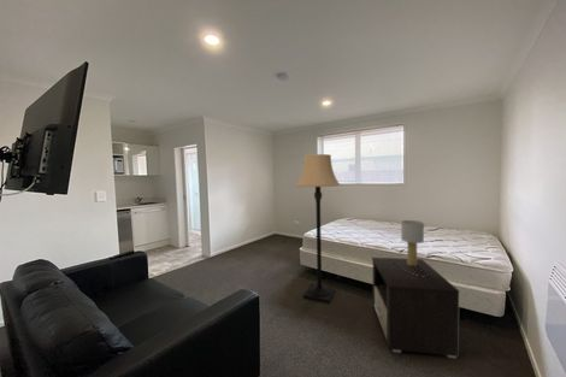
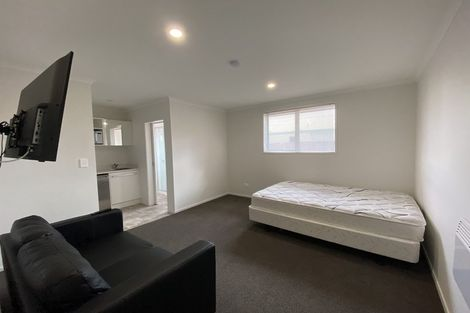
- table lamp (407, 243)
- nightstand (406, 299)
- lamp (318, 225)
